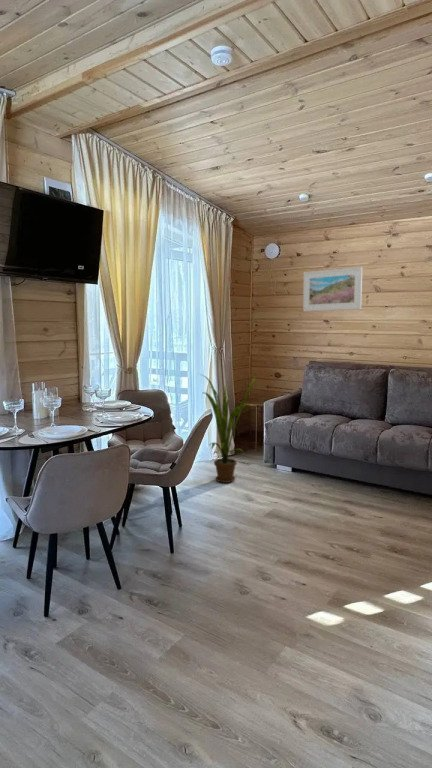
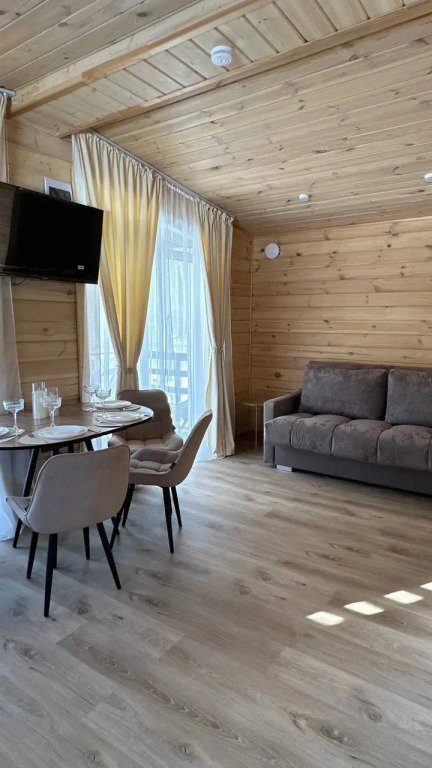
- house plant (219, 428)
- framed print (331, 290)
